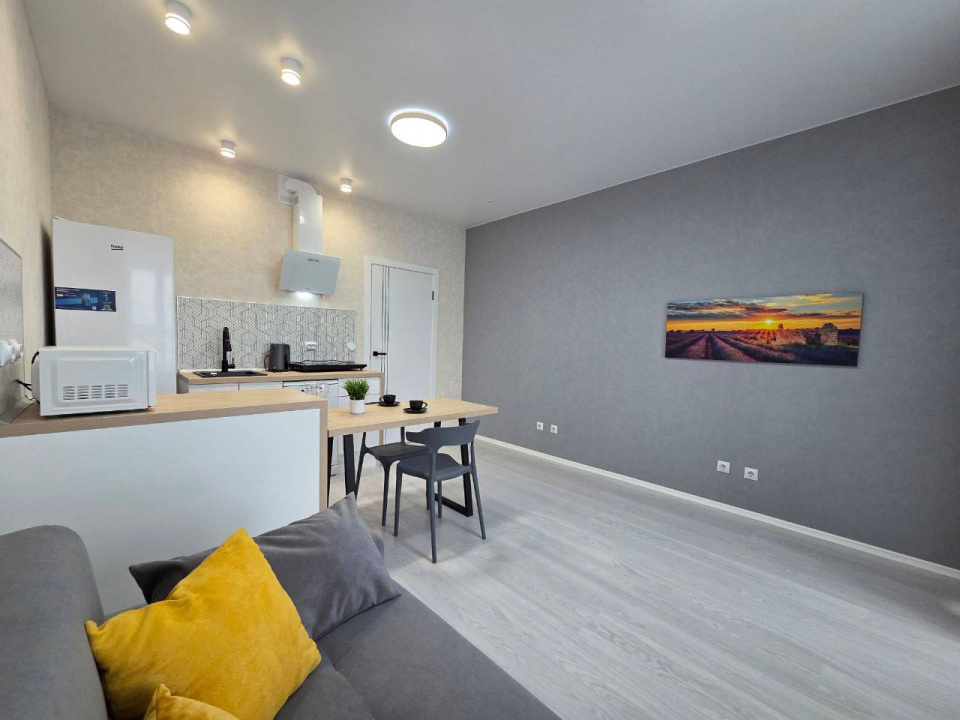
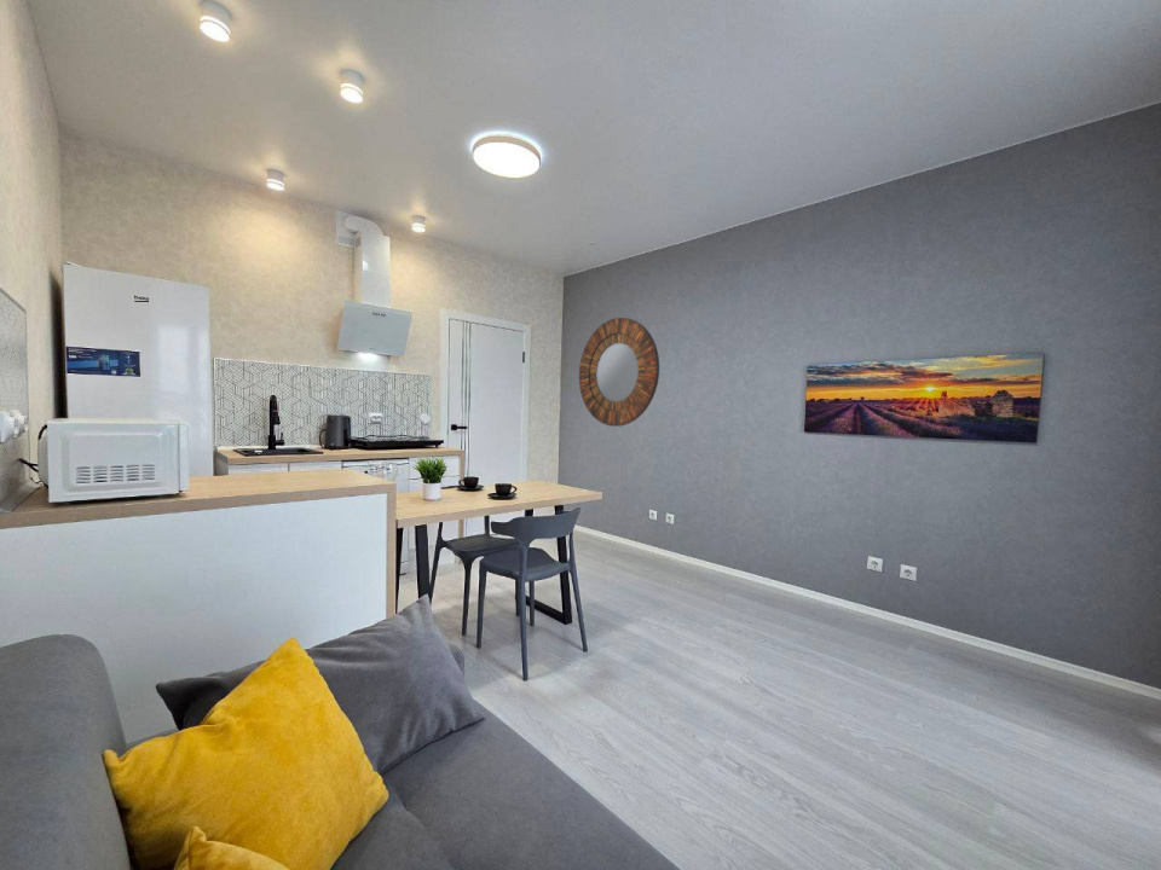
+ home mirror (616, 372)
